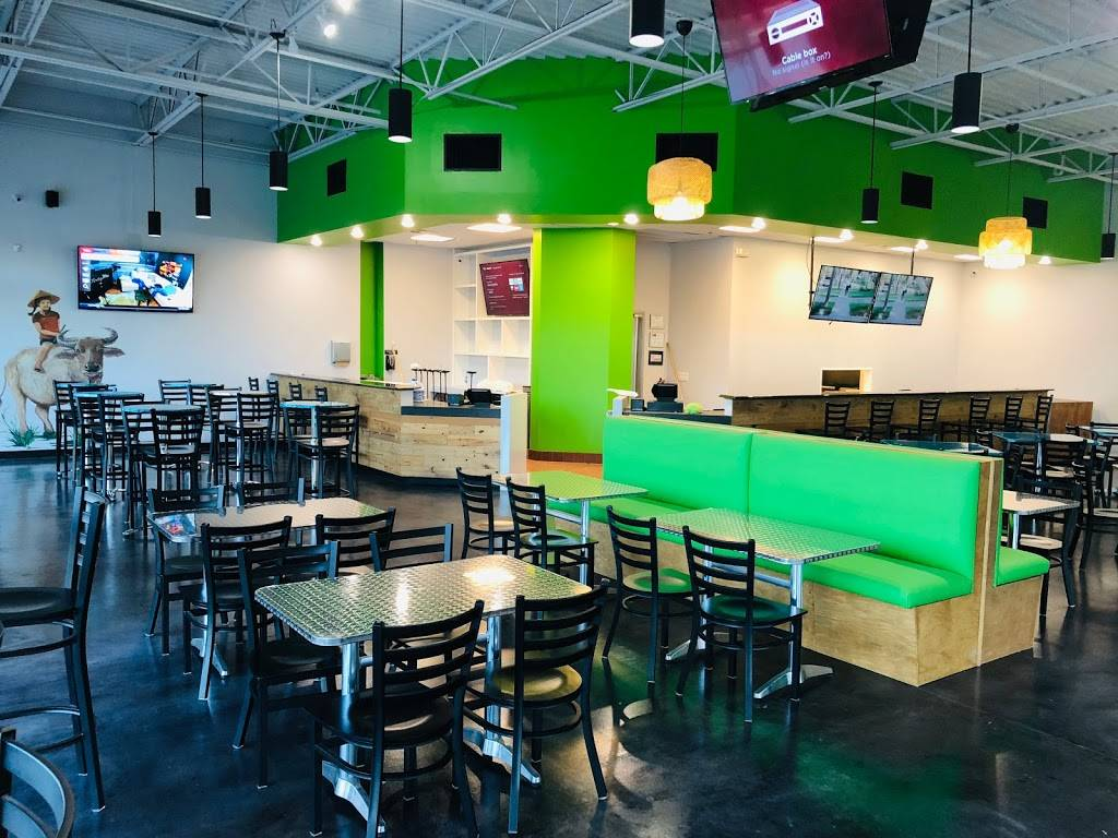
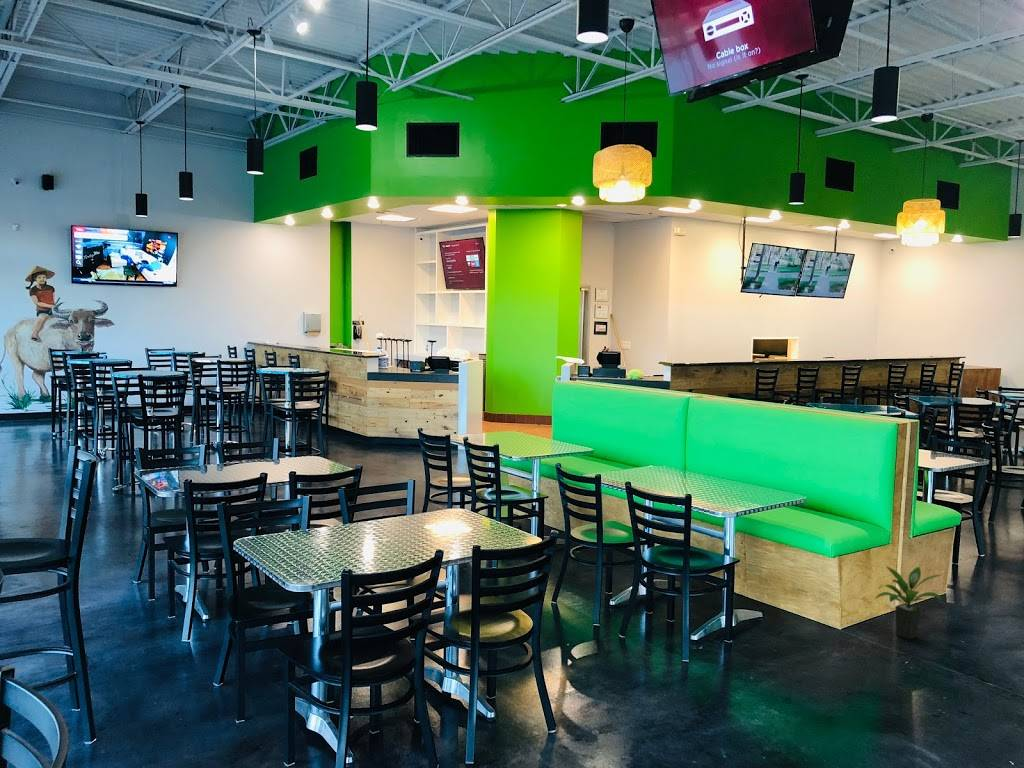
+ potted plant (907, 603)
